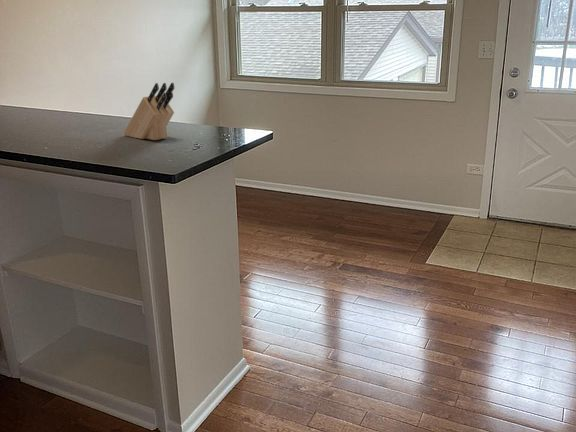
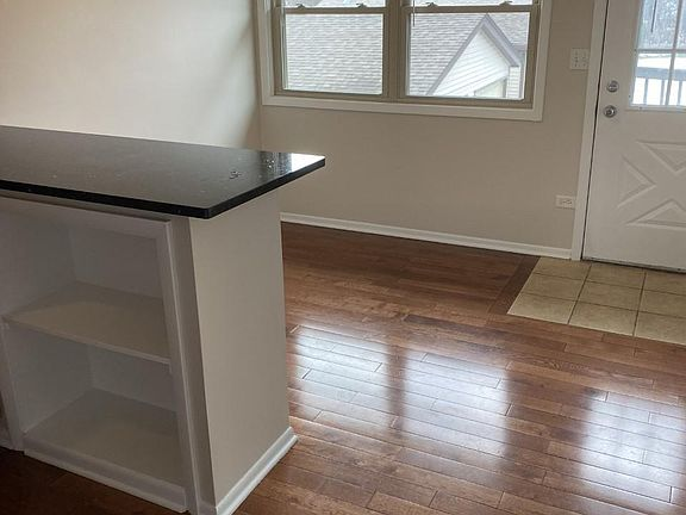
- knife block (149, 109)
